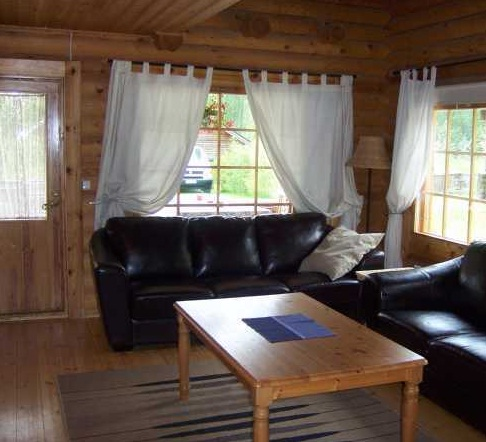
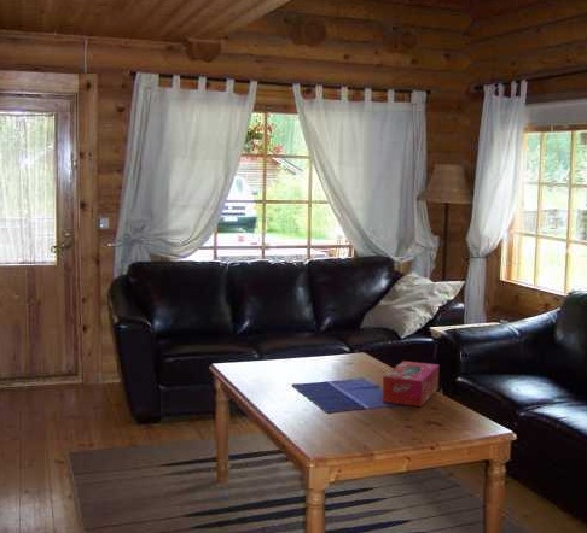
+ tissue box (411, 382)
